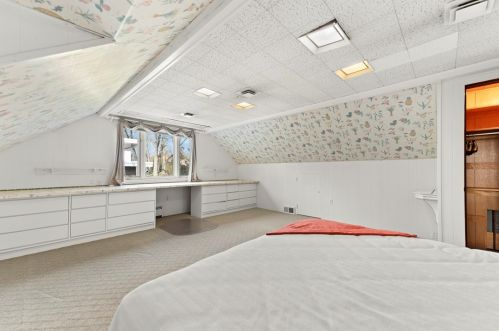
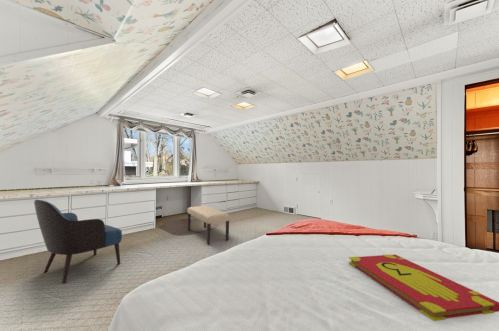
+ book (409, 278)
+ bench (206, 221)
+ armchair (77, 232)
